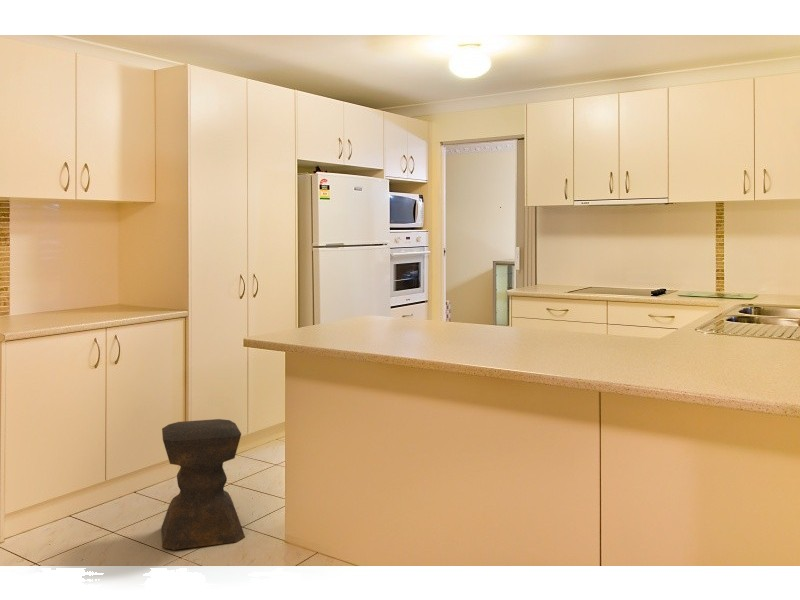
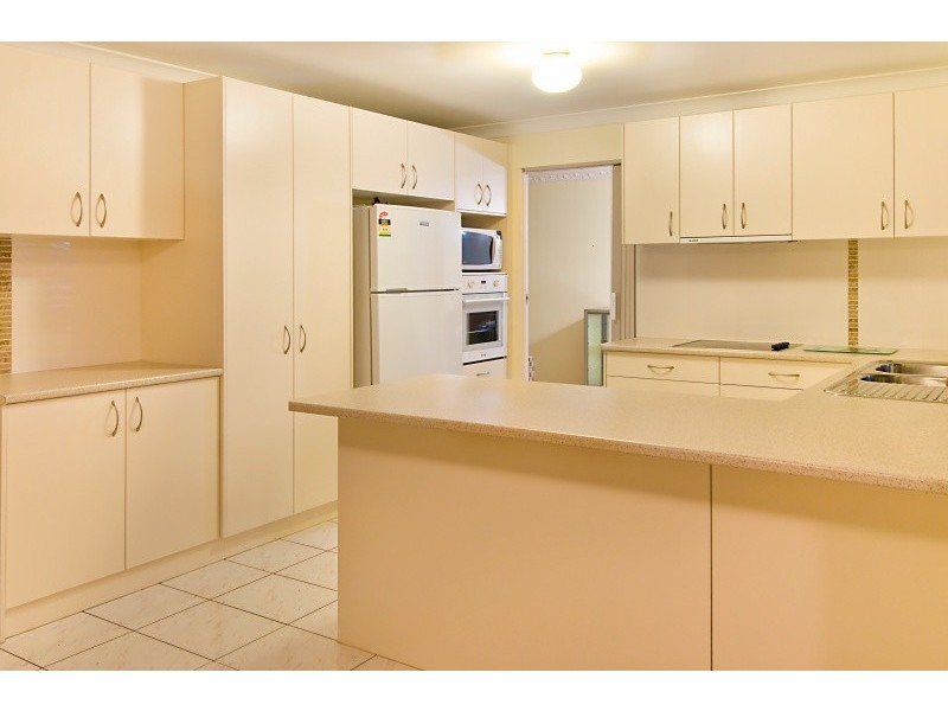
- stool (201, 479)
